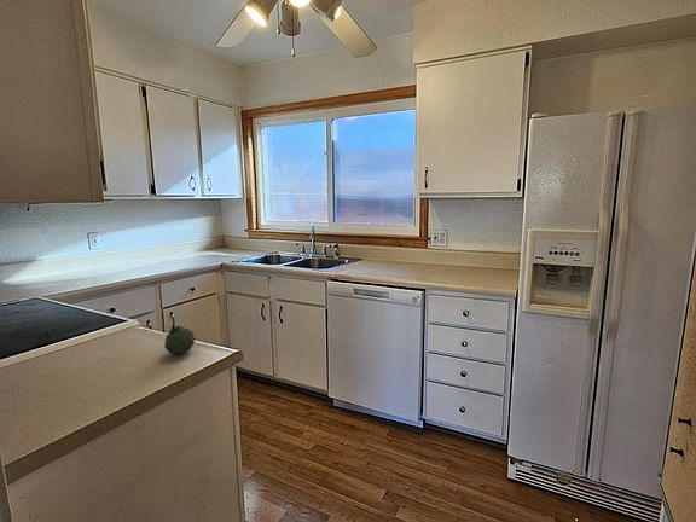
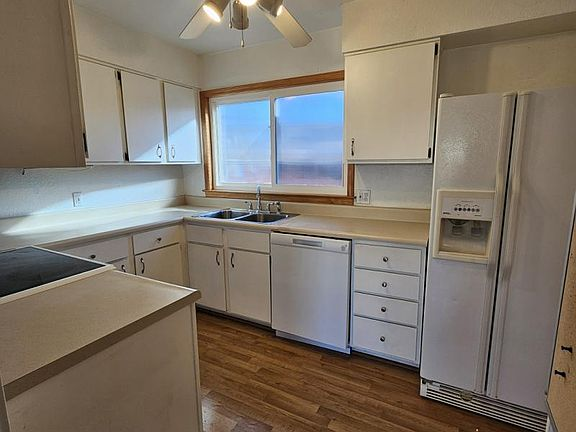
- fruit (179, 340)
